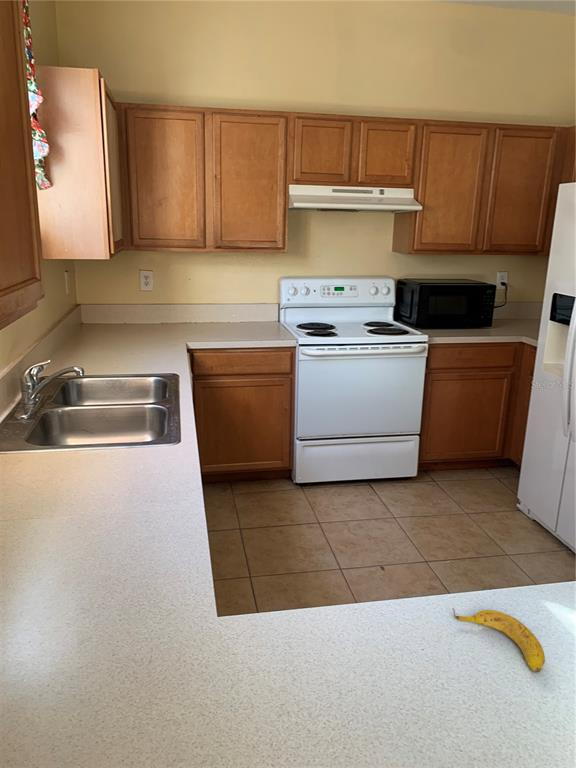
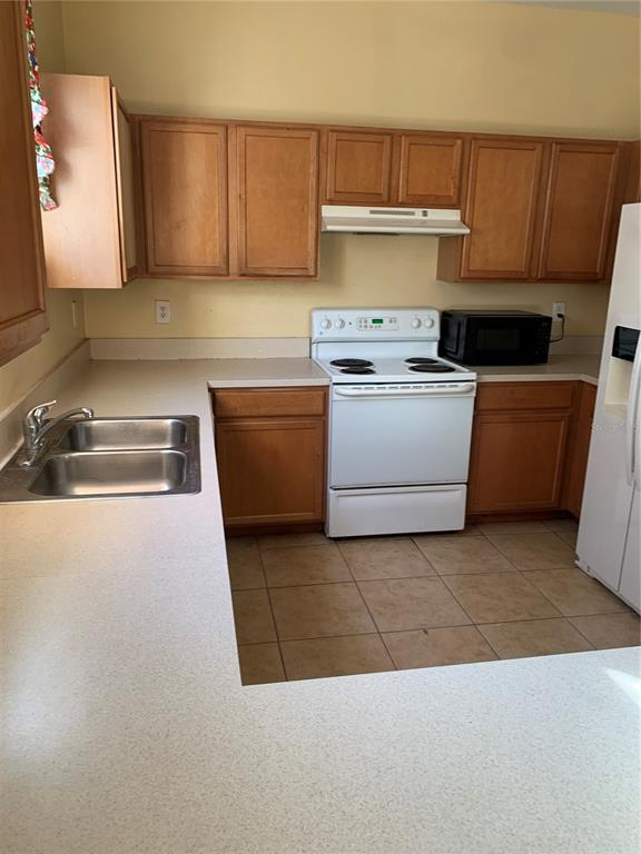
- banana (504, 633)
